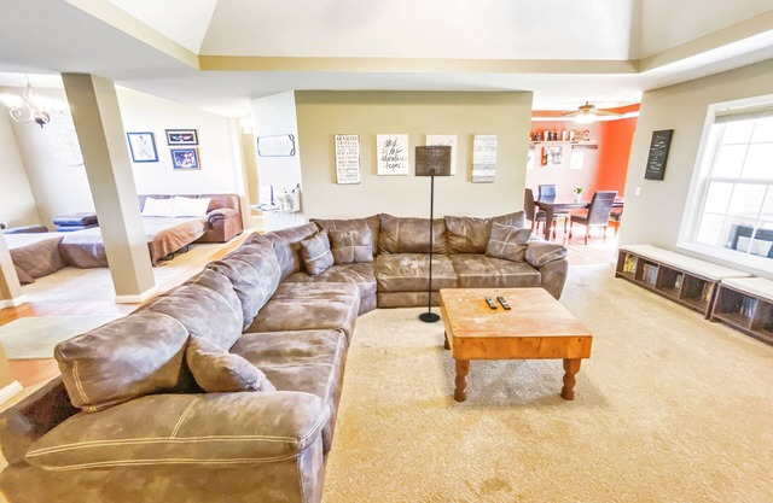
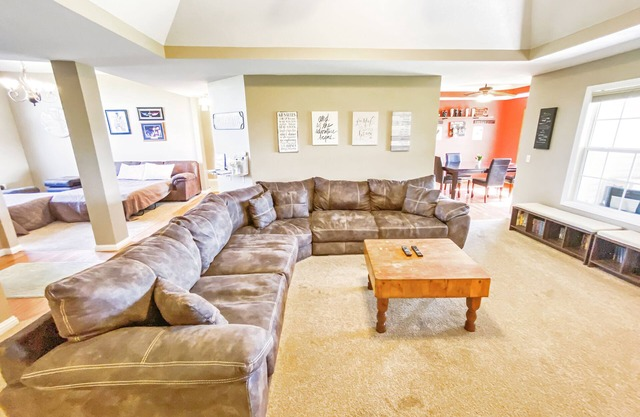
- floor lamp (431, 238)
